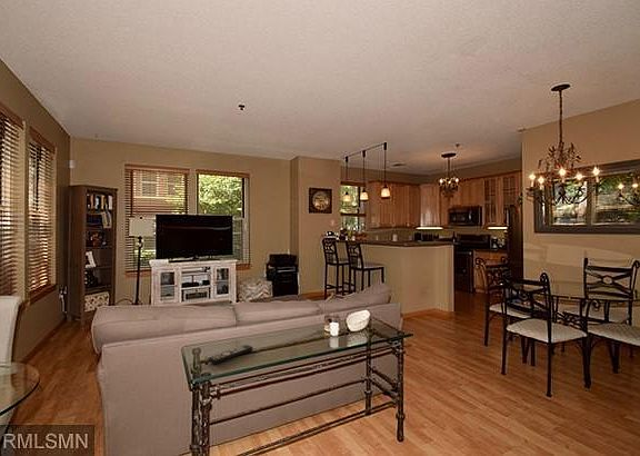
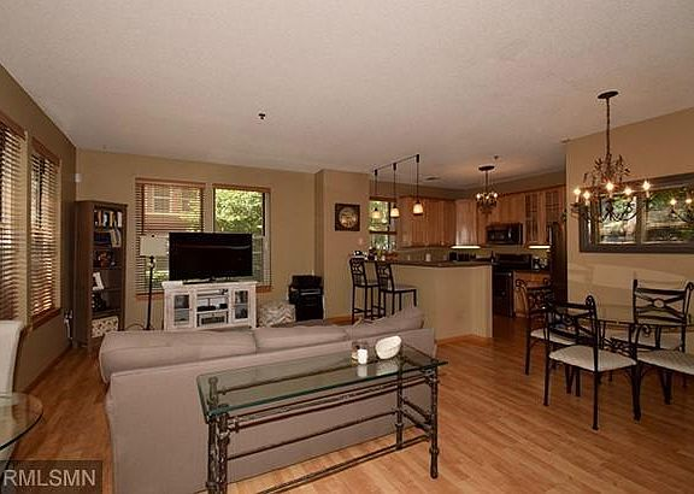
- remote control (231, 354)
